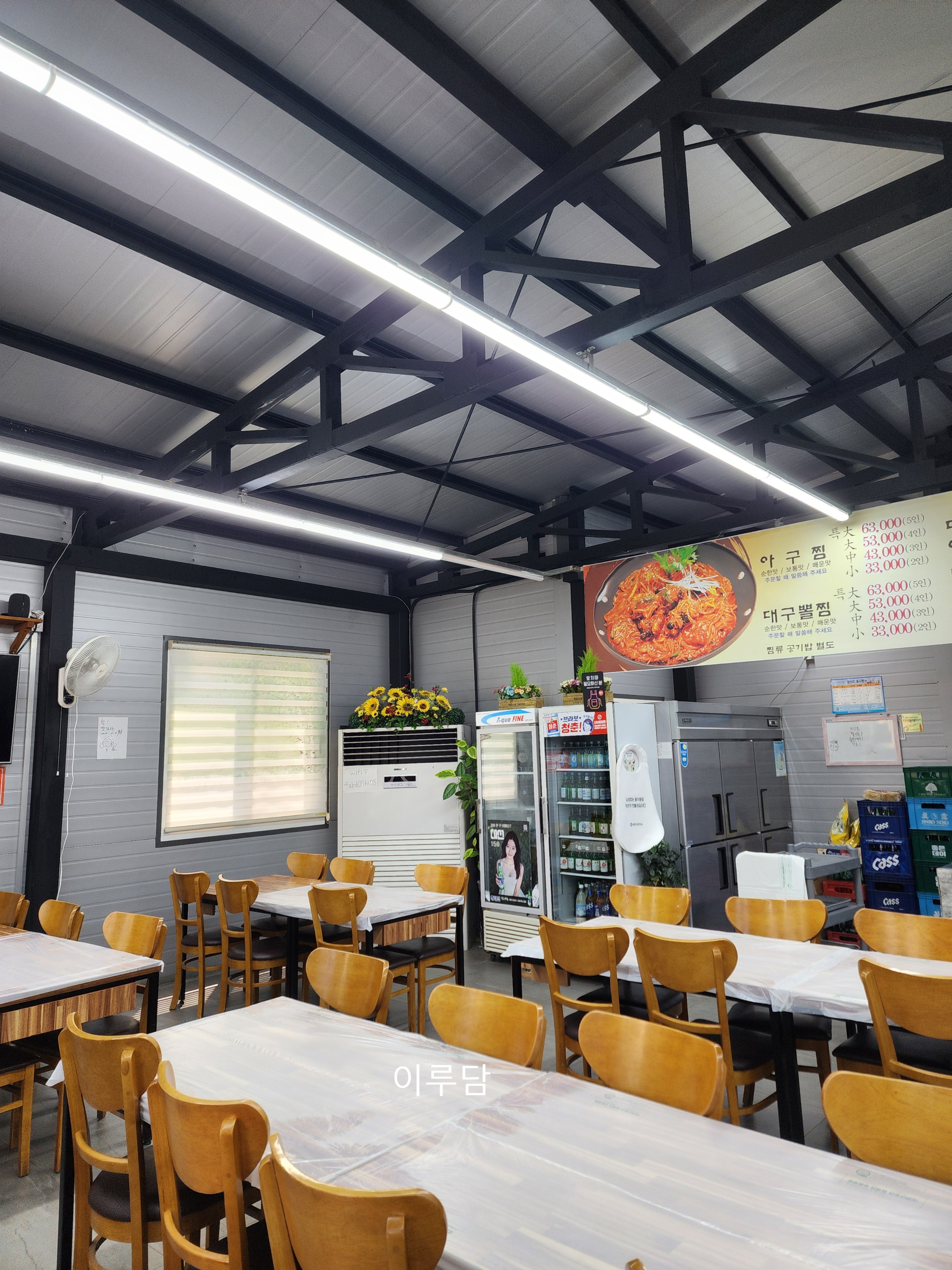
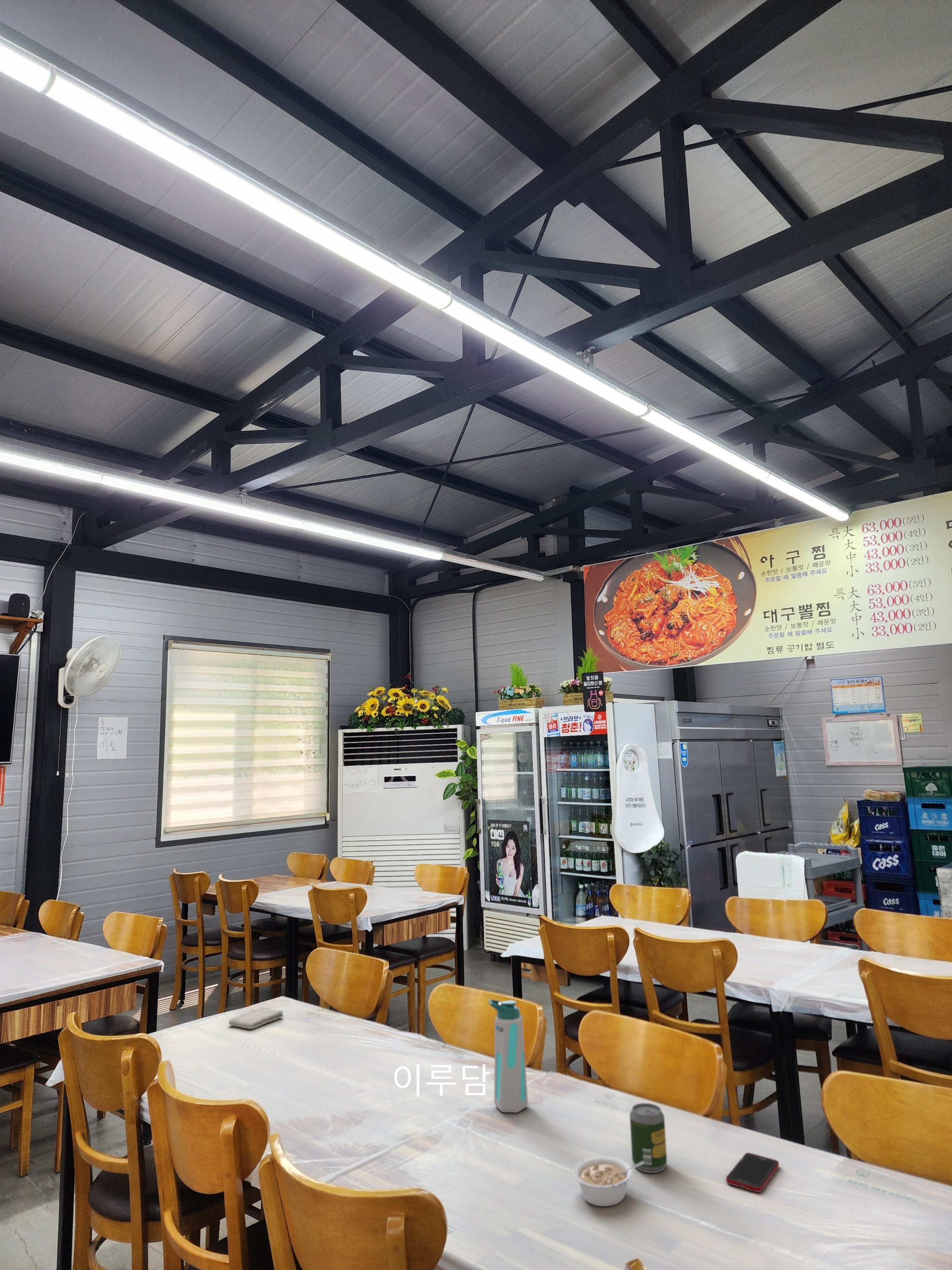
+ cell phone (753, 1172)
+ water bottle (507, 1053)
+ soda can (648, 1137)
+ legume (605, 1179)
+ washcloth (257, 1017)
